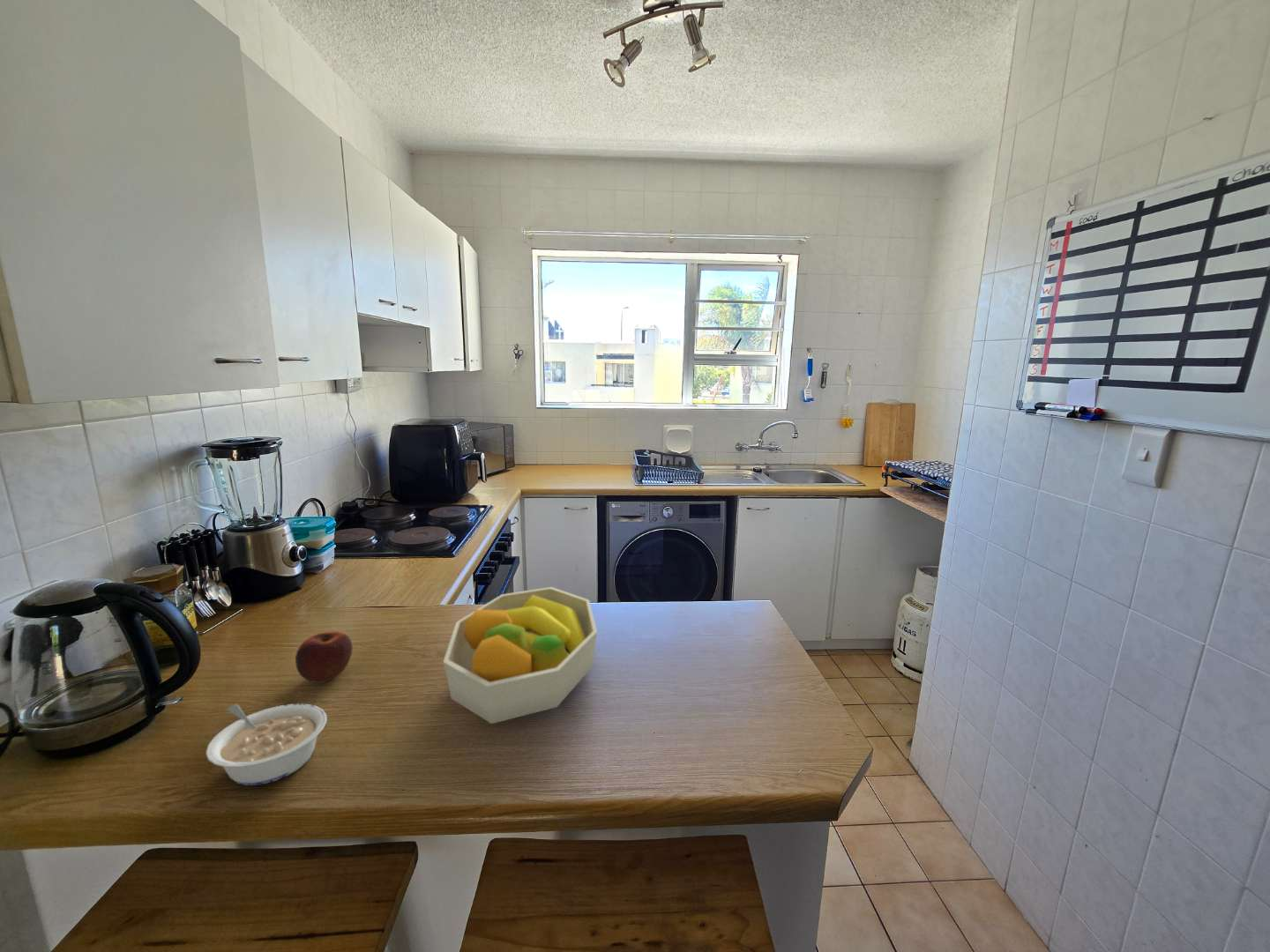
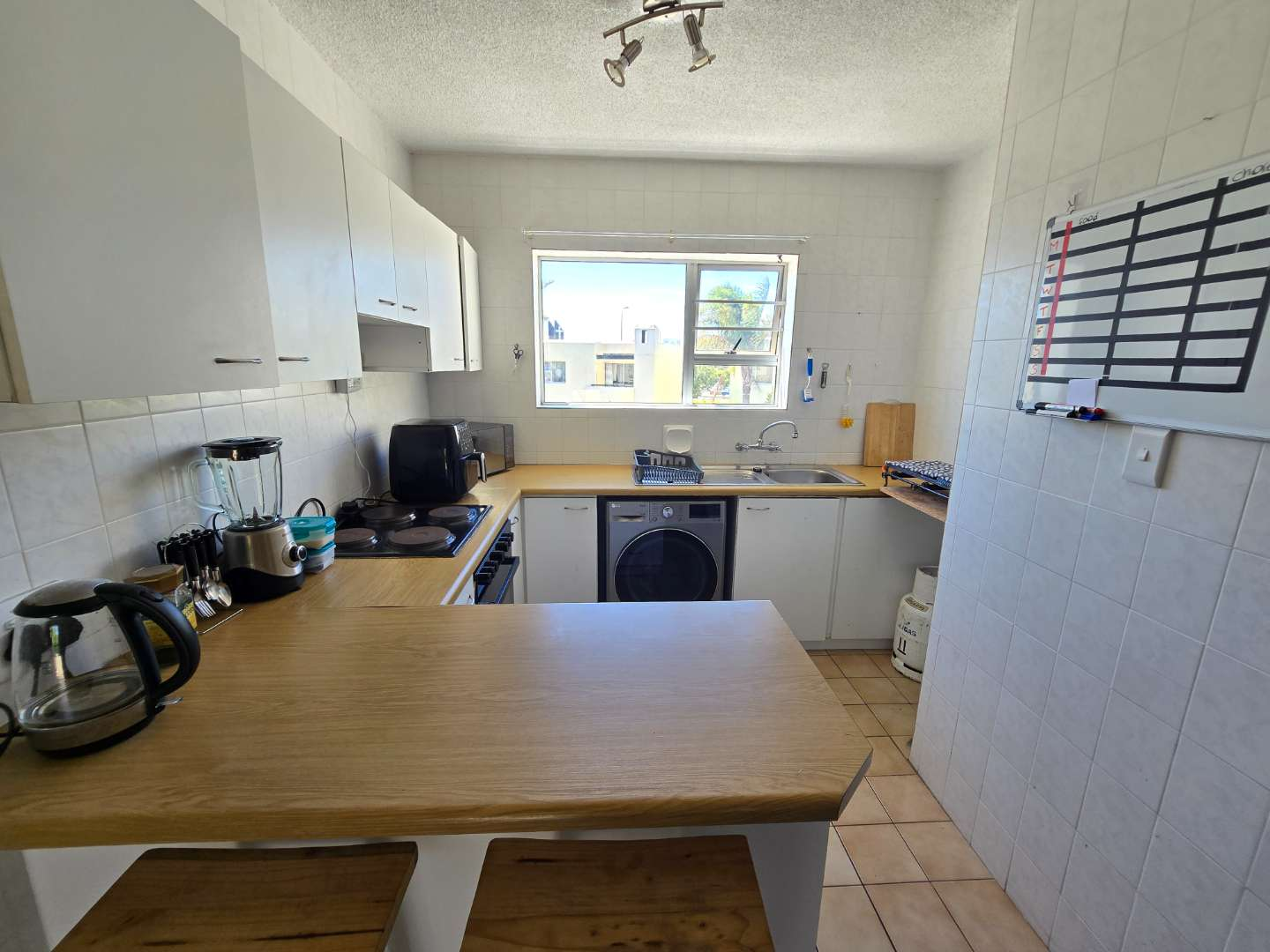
- legume (266, 744)
- fruit bowl (526, 639)
- apple (325, 656)
